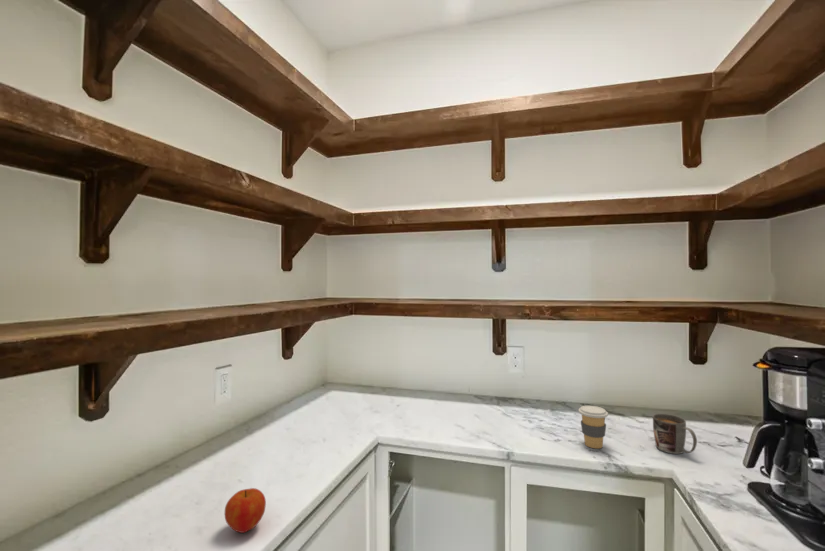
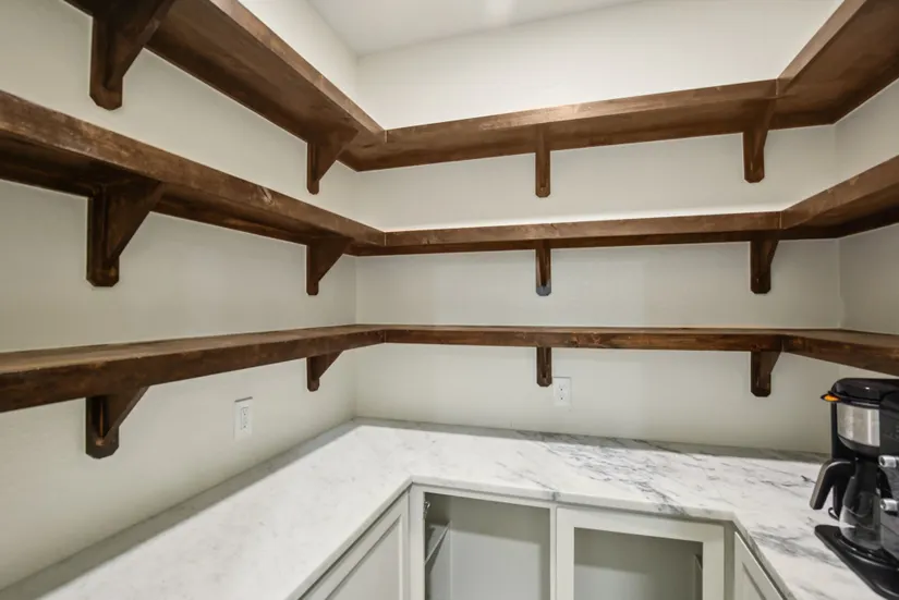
- apple (245, 509)
- coffee cup (593, 427)
- mug (675, 436)
